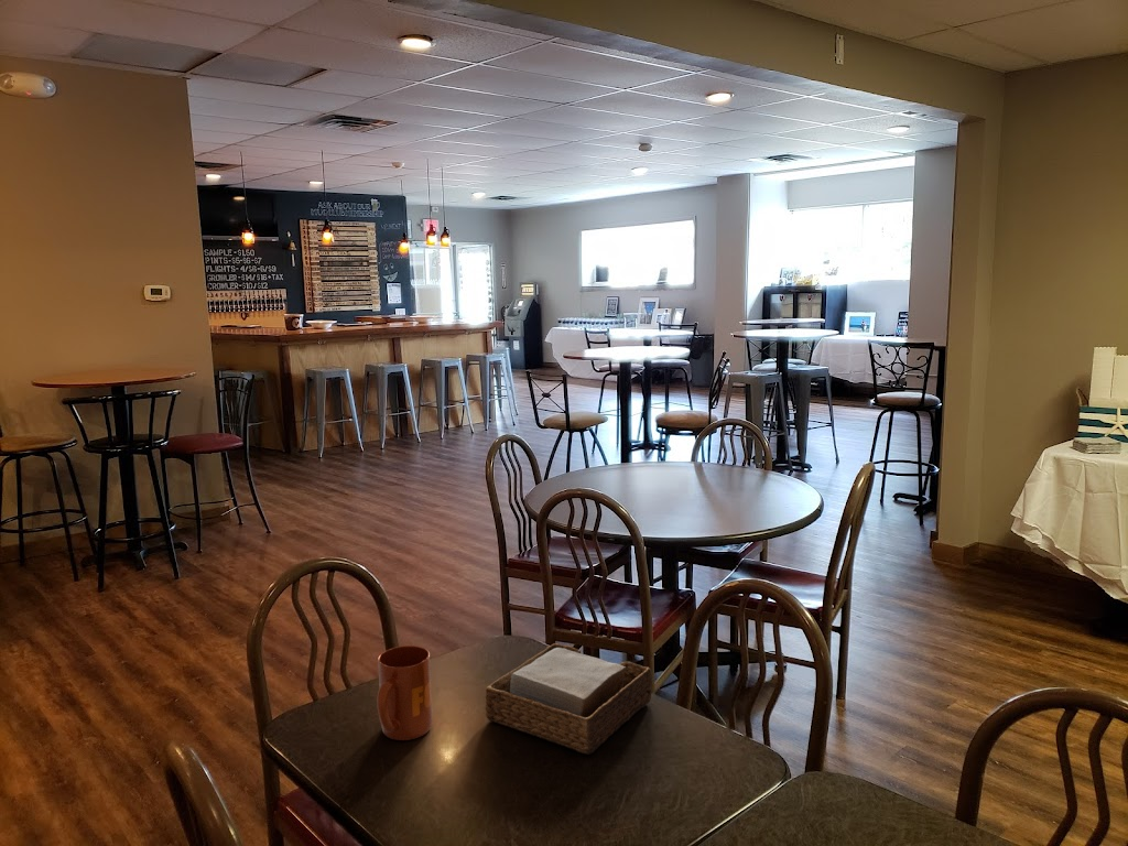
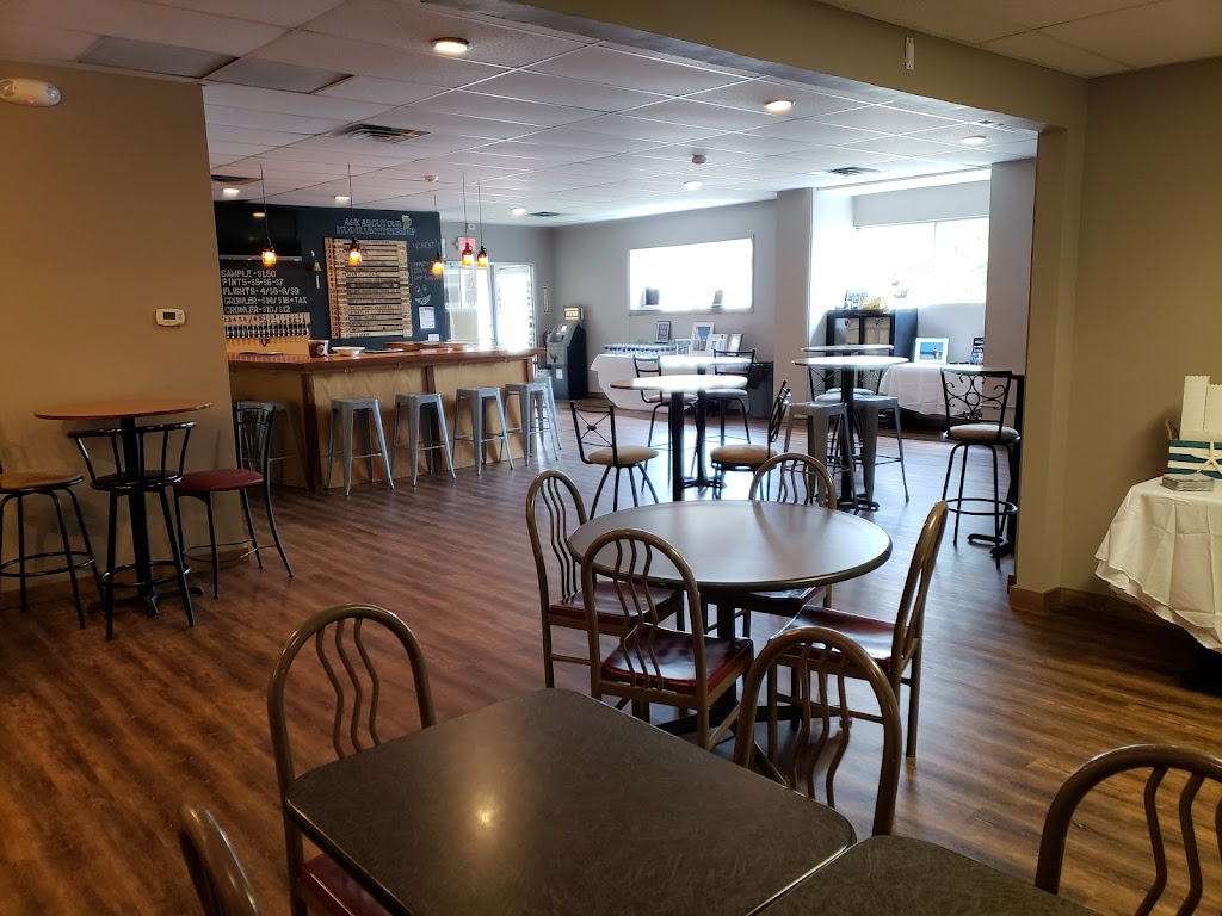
- mug (399, 698)
- napkin holder (570, 688)
